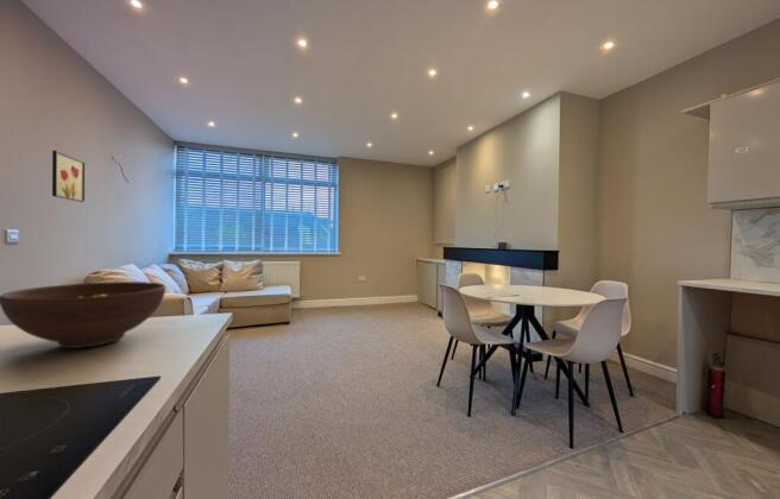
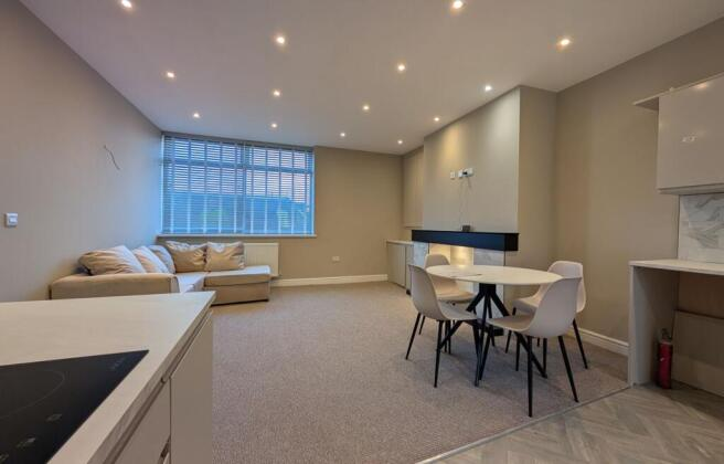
- wall art (68, 177)
- fruit bowl (93, 315)
